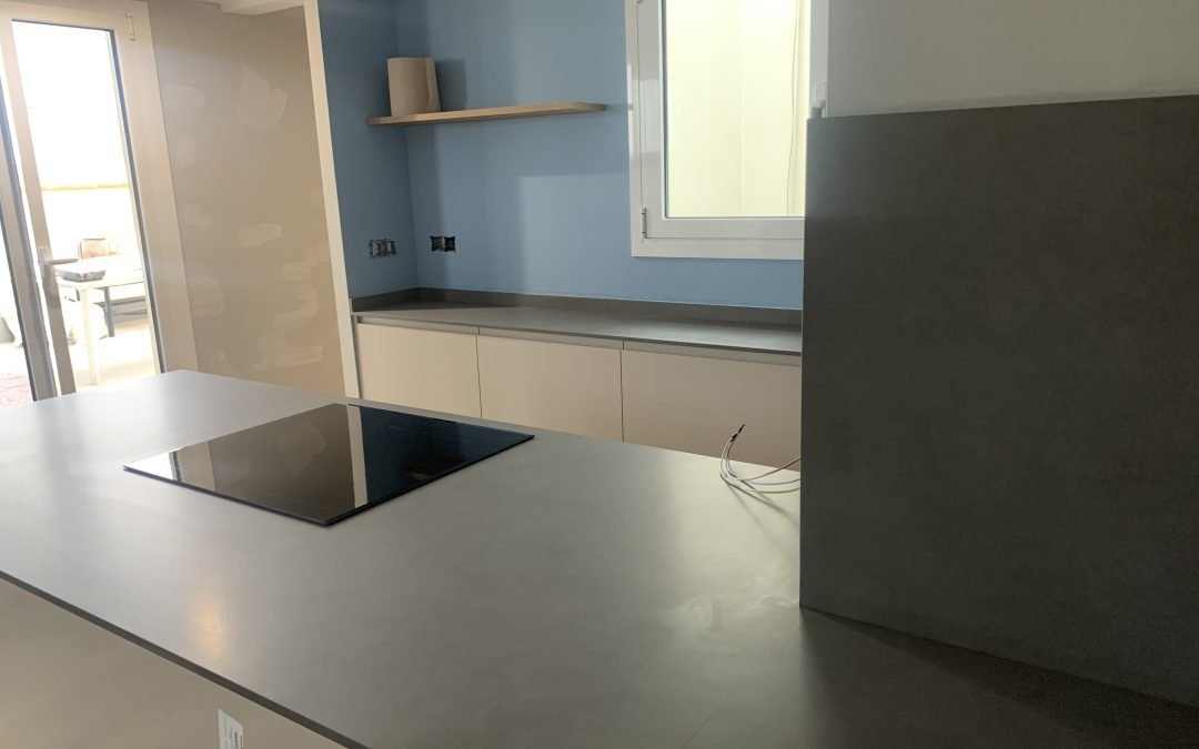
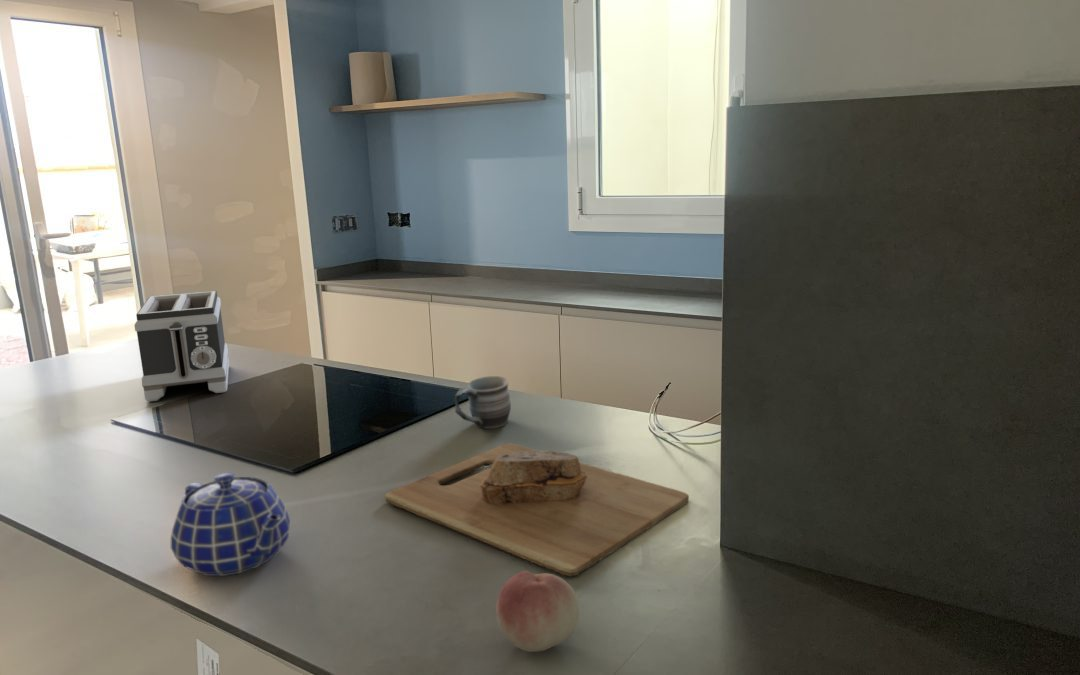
+ cutting board (533, 477)
+ toaster (184, 344)
+ mug (484, 405)
+ fruit (537, 609)
+ teapot (232, 518)
